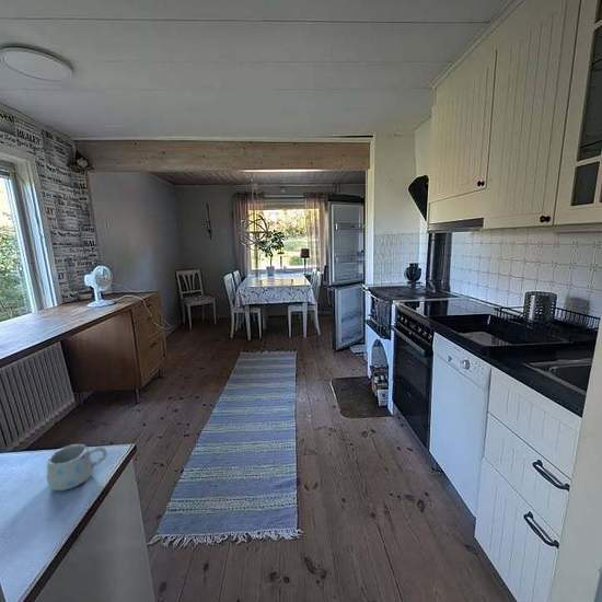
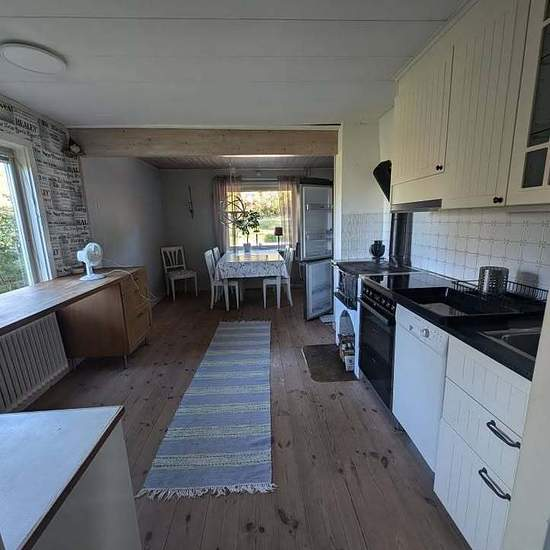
- mug (78, 464)
